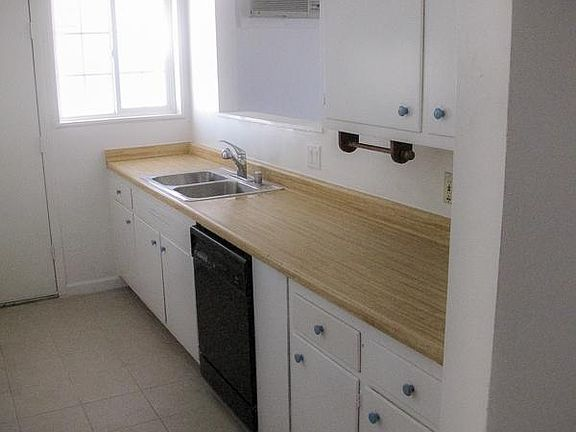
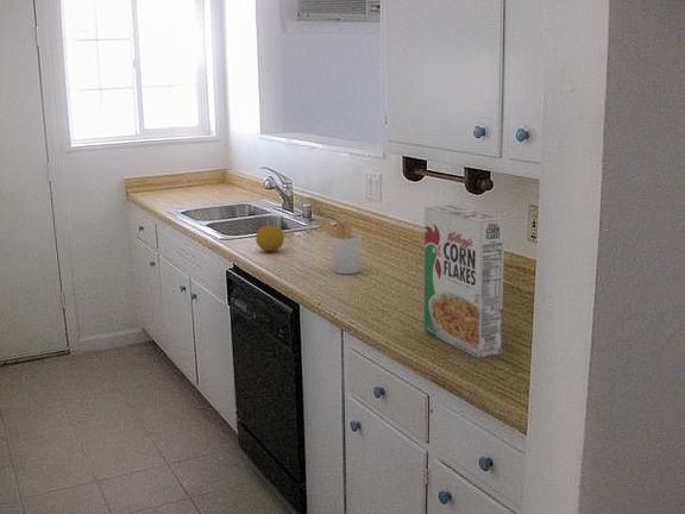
+ utensil holder (339, 244)
+ cereal box (461, 278)
+ fruit (270, 238)
